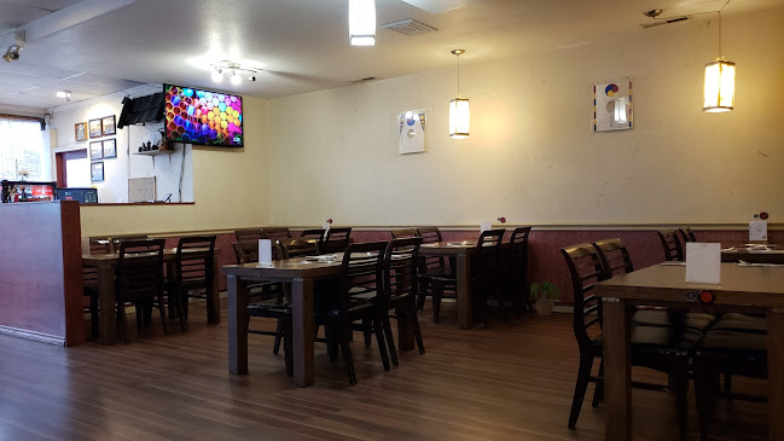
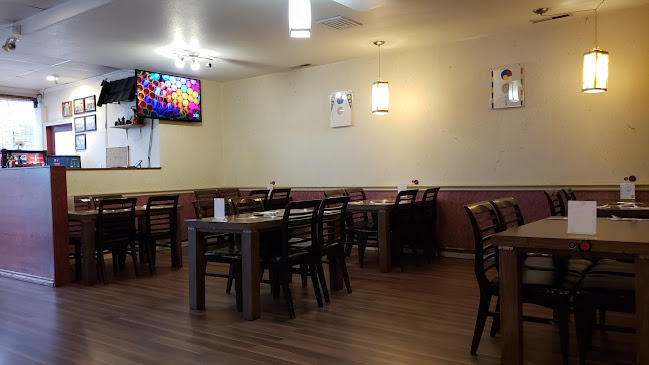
- potted plant (548, 296)
